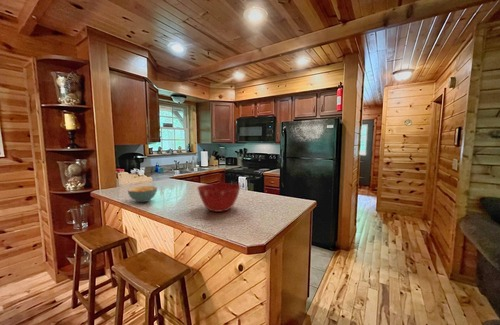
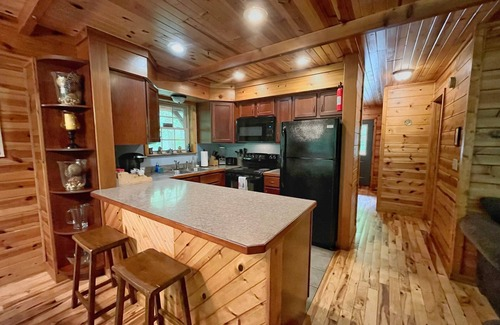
- cereal bowl (143, 195)
- mixing bowl (219, 197)
